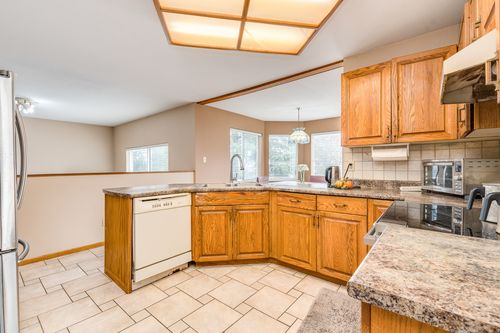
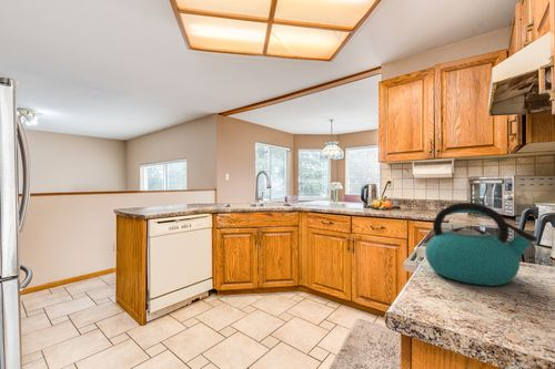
+ kettle (475, 238)
